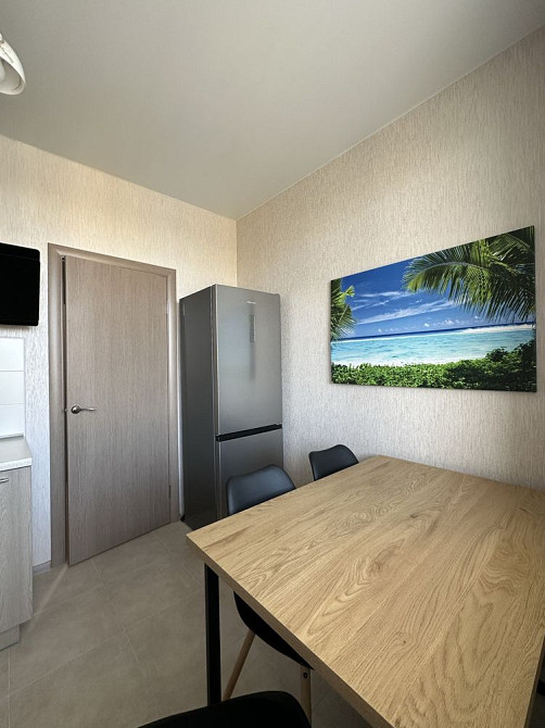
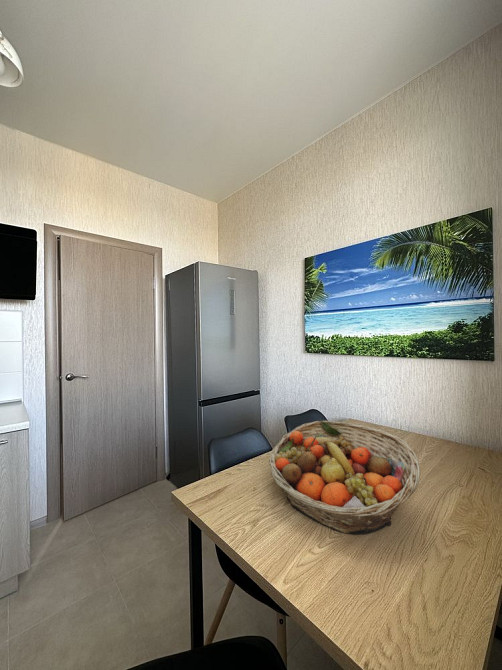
+ fruit basket (337, 468)
